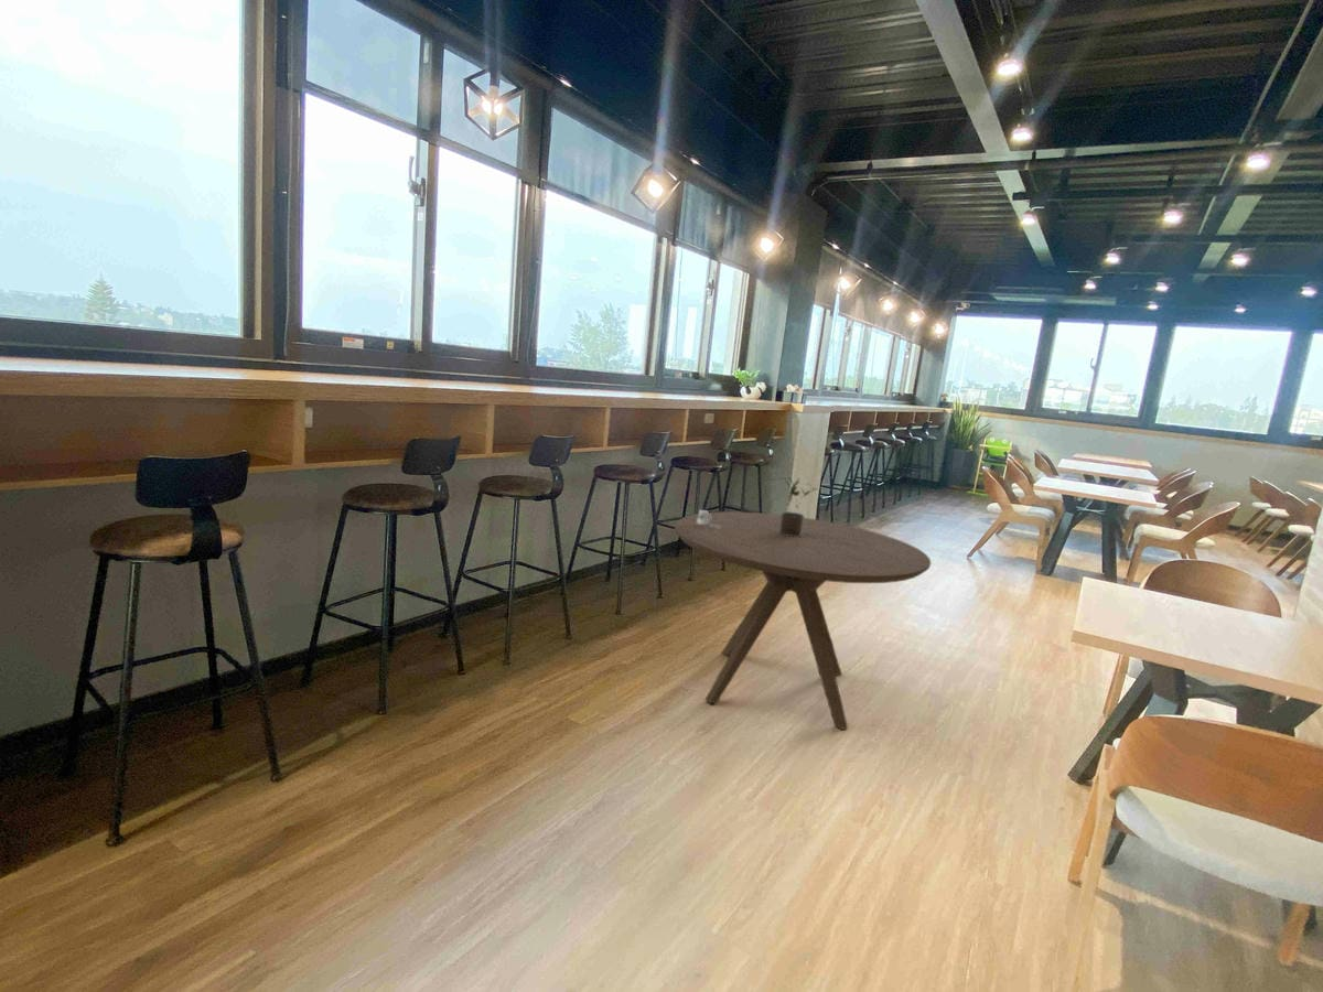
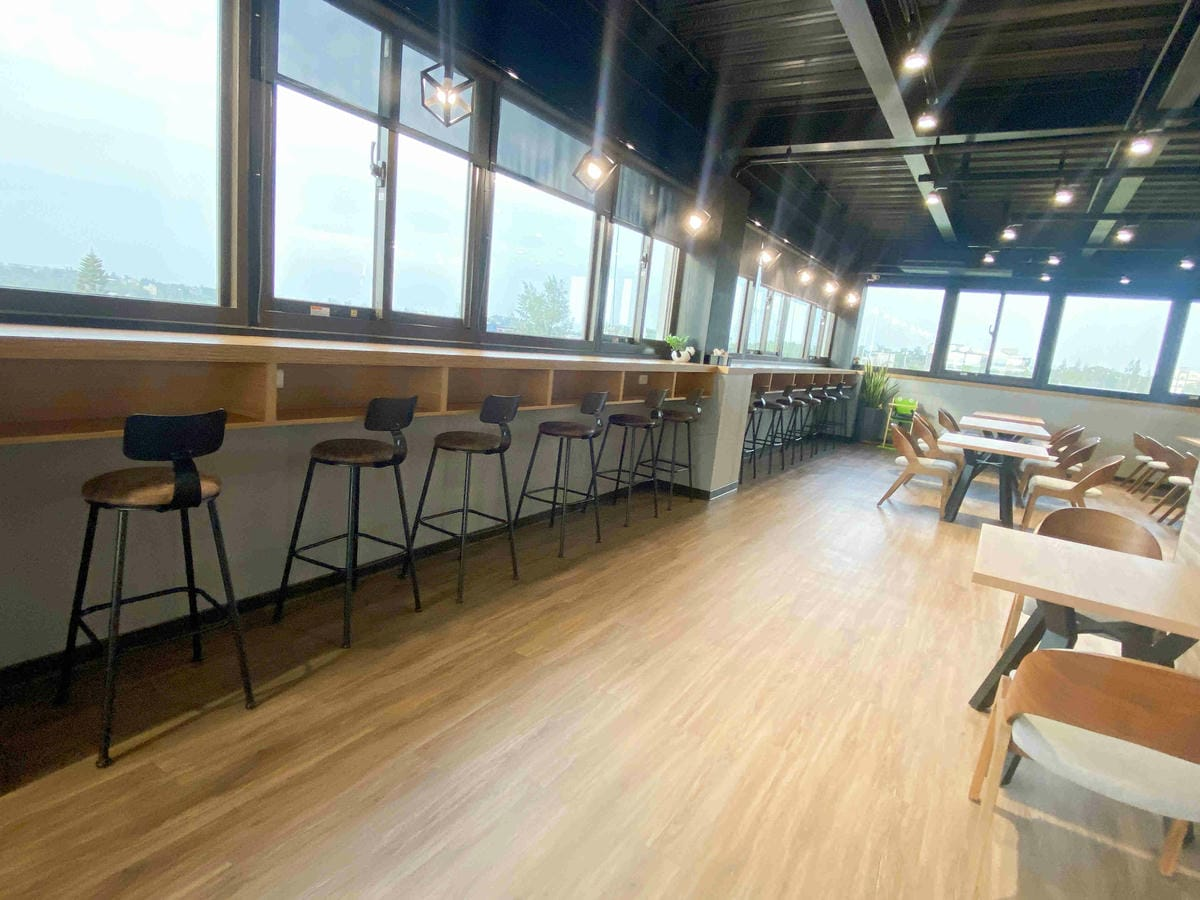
- mug (710, 518)
- dining table (775, 608)
- potted plant (796, 505)
